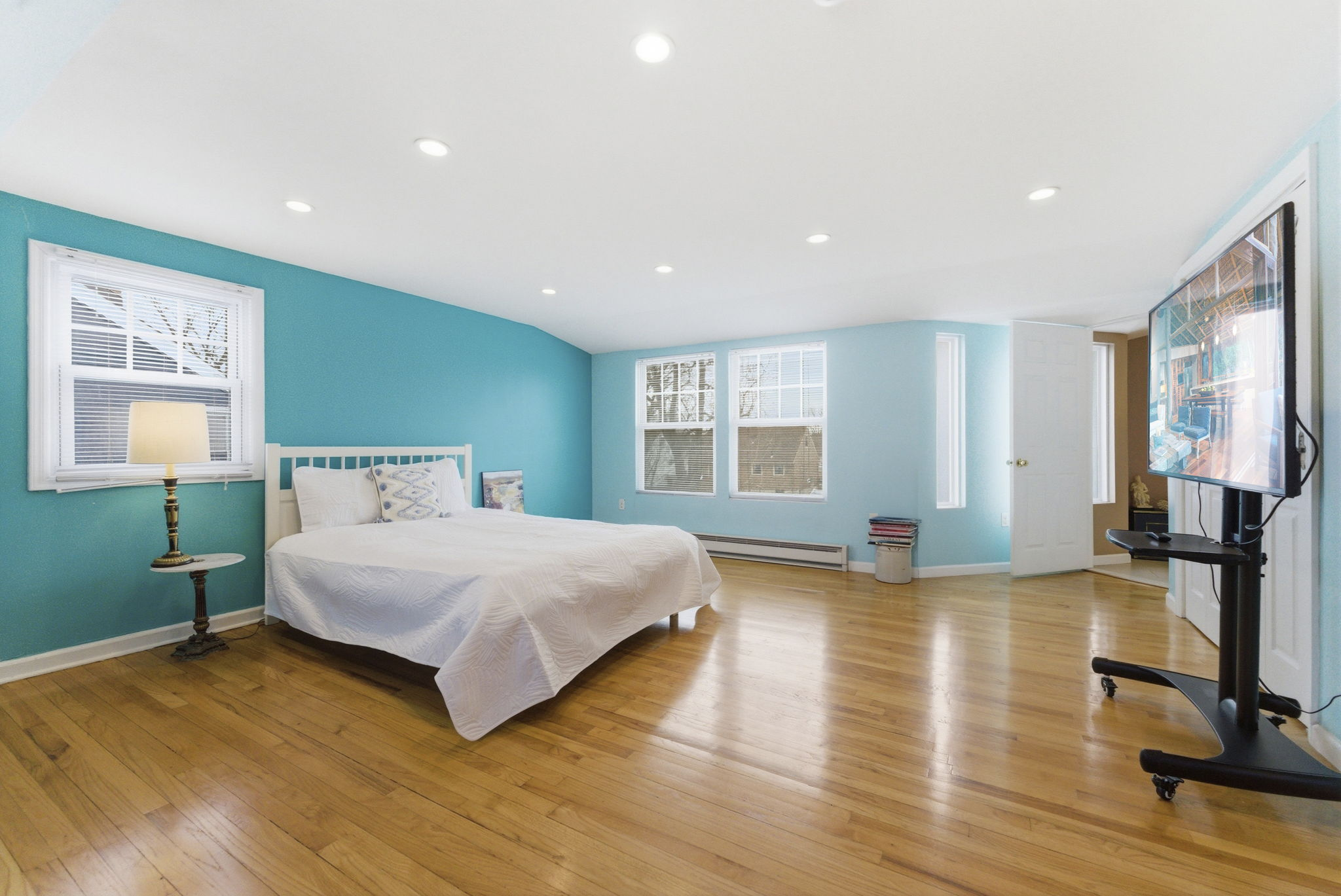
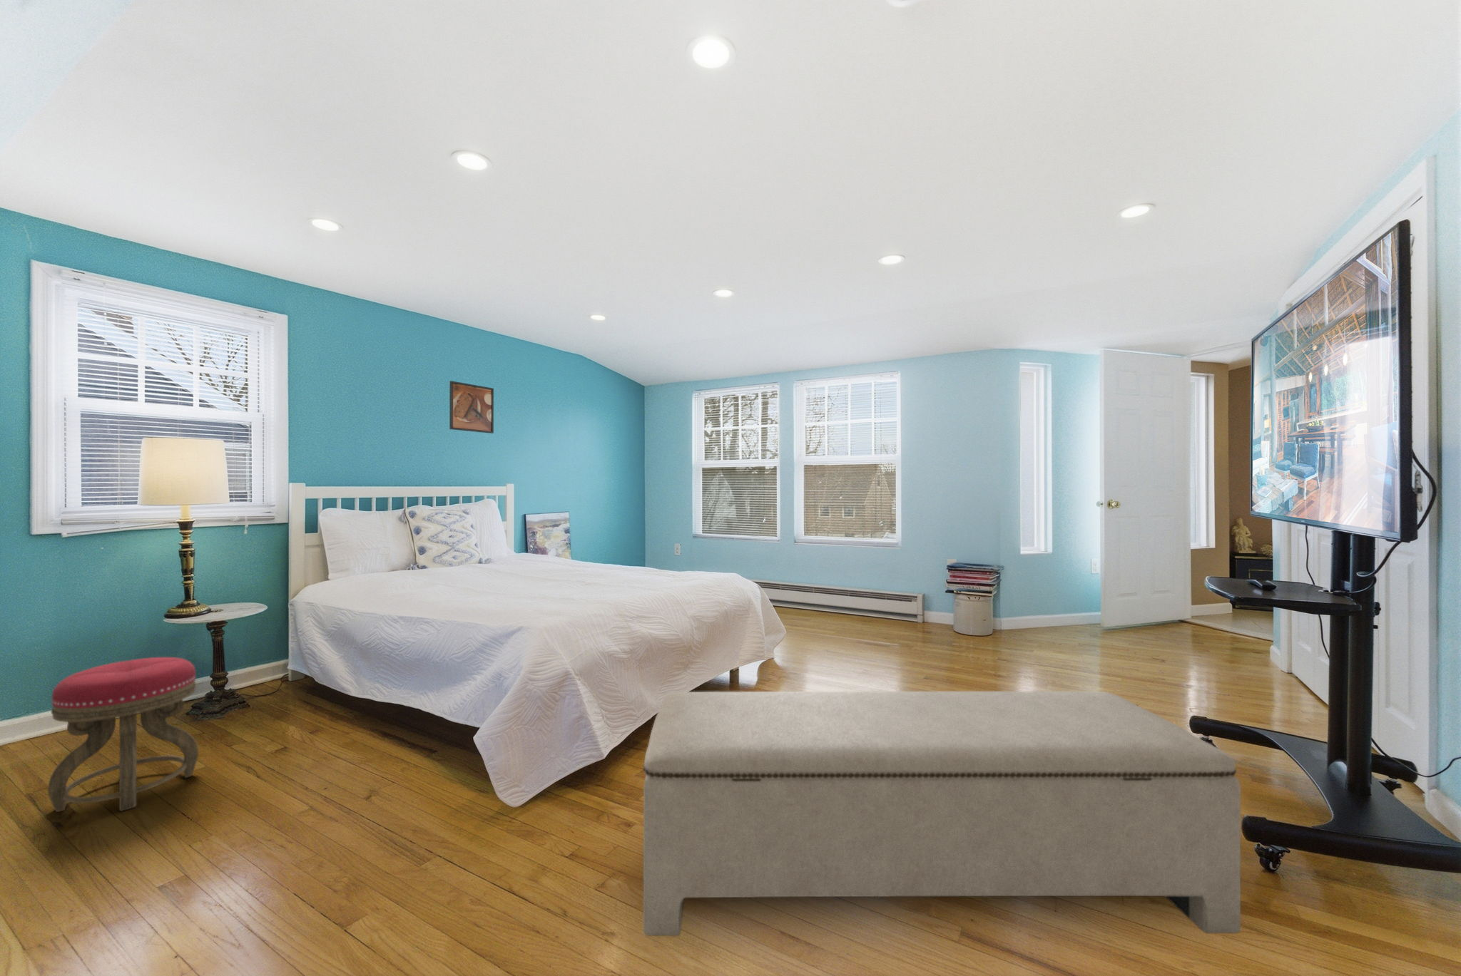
+ stool (127, 729)
+ bench (912, 793)
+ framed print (472, 407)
